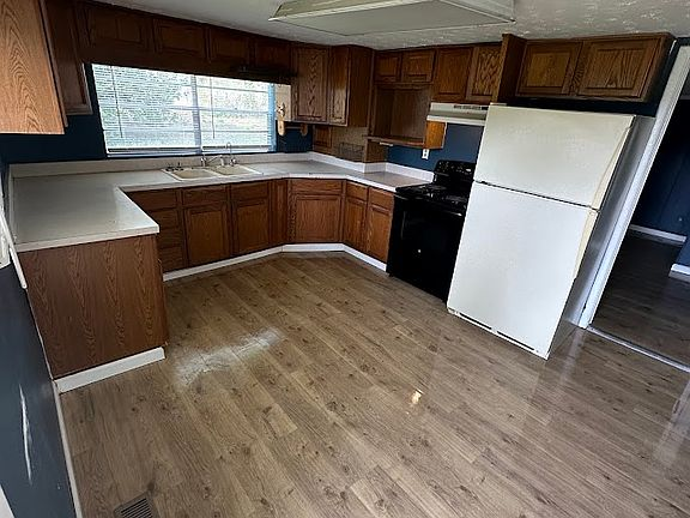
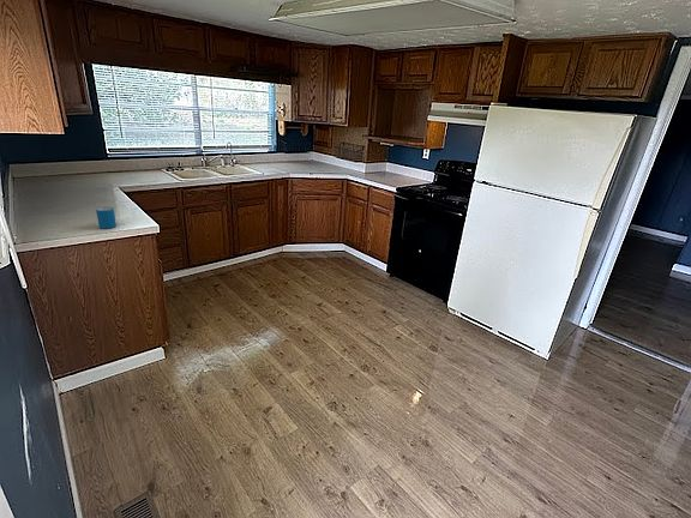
+ mug (107, 216)
